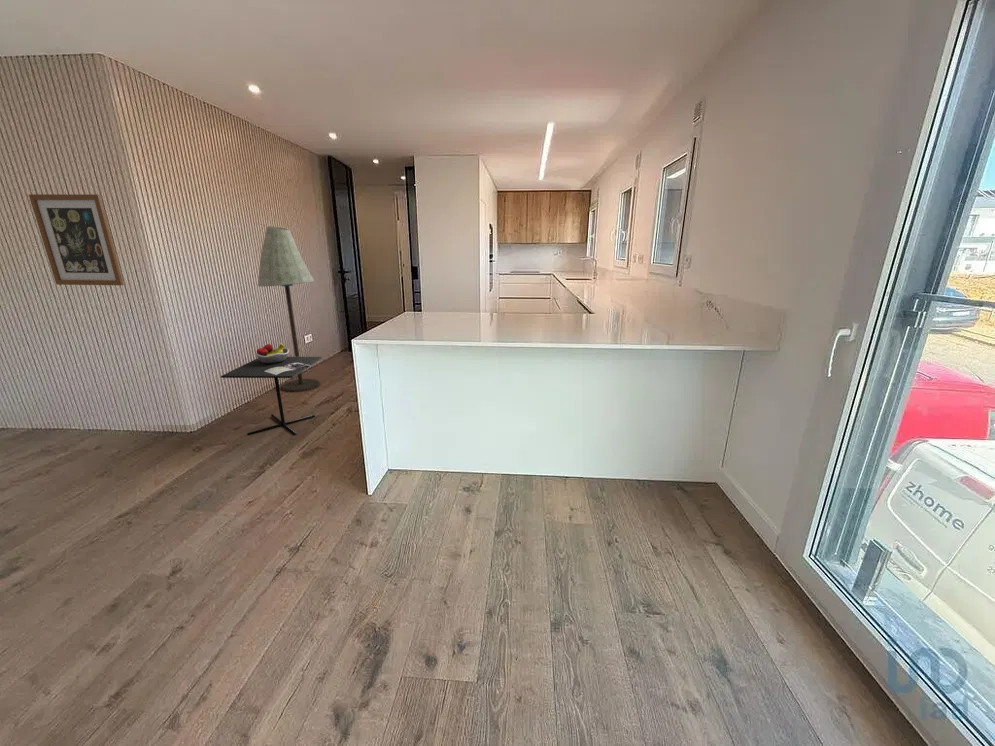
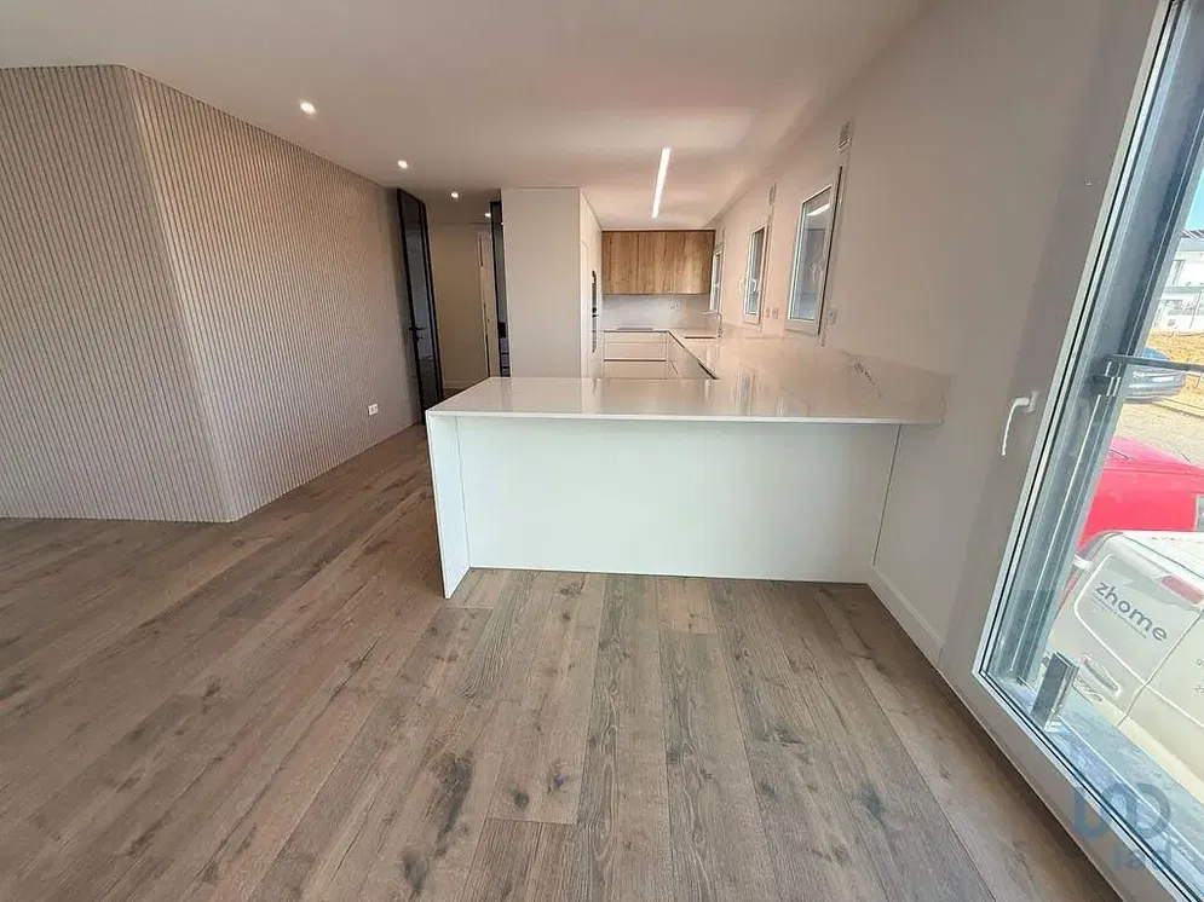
- kitchen table (279, 389)
- floor lamp (290, 310)
- wall art (77, 241)
